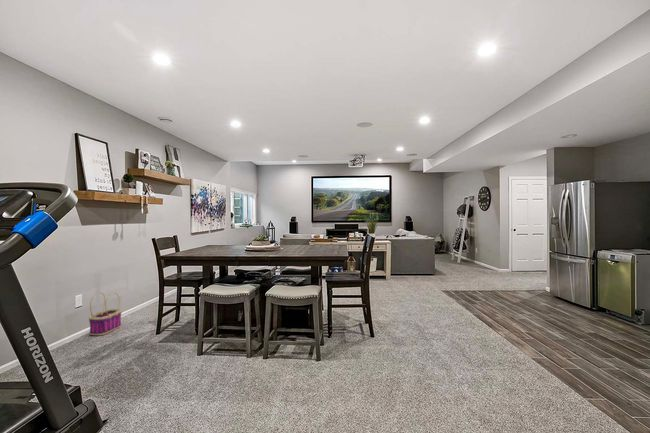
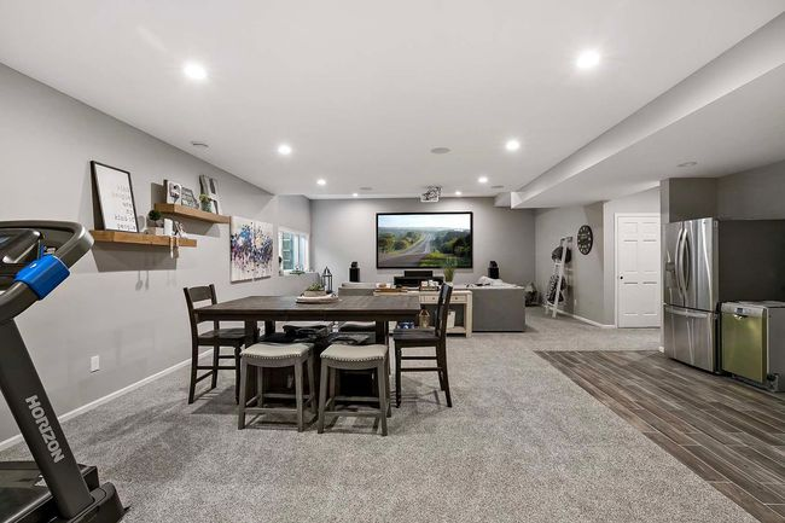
- basket (105, 311)
